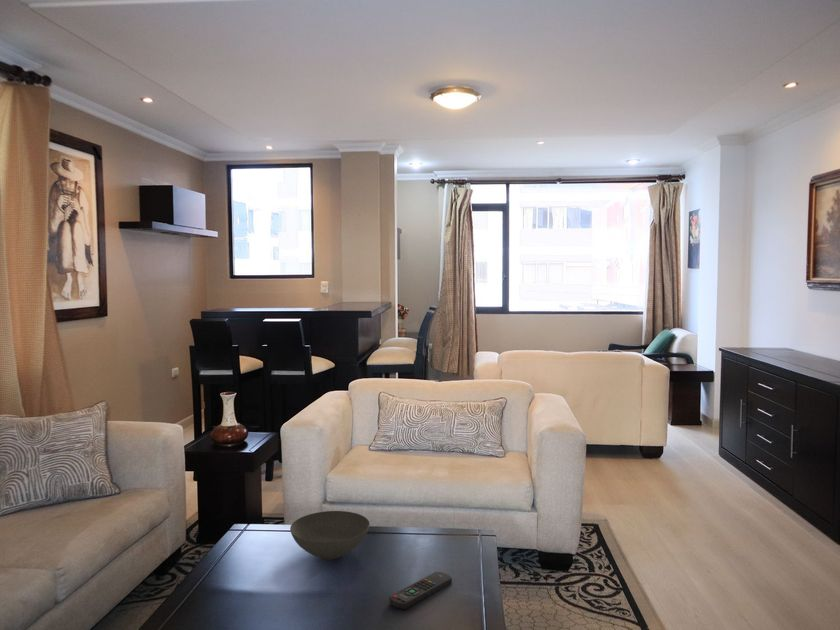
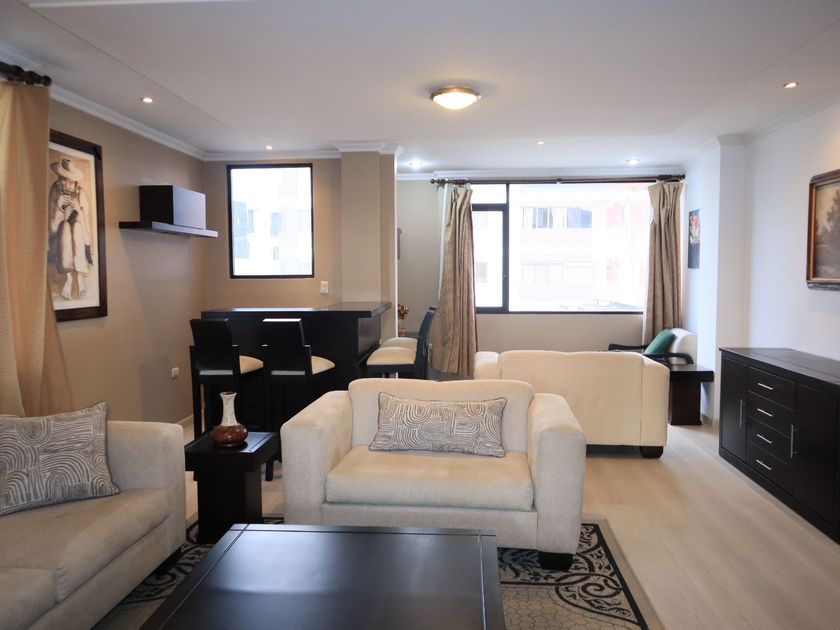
- remote control (421, 588)
- bowl (330, 539)
